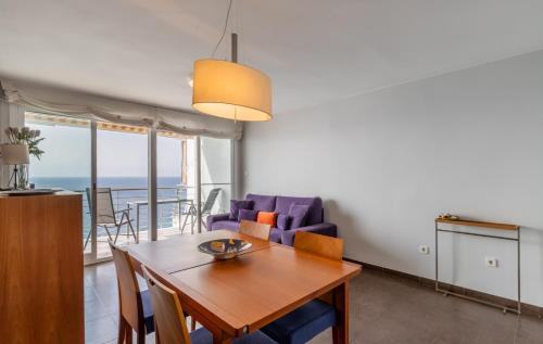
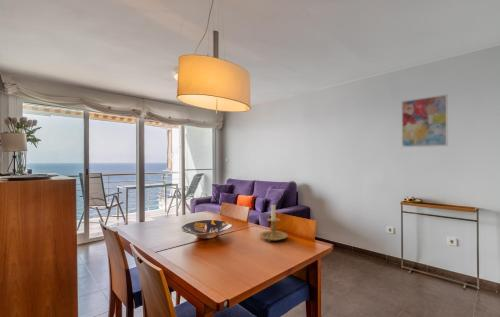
+ candle holder (273, 221)
+ wall art (423, 122)
